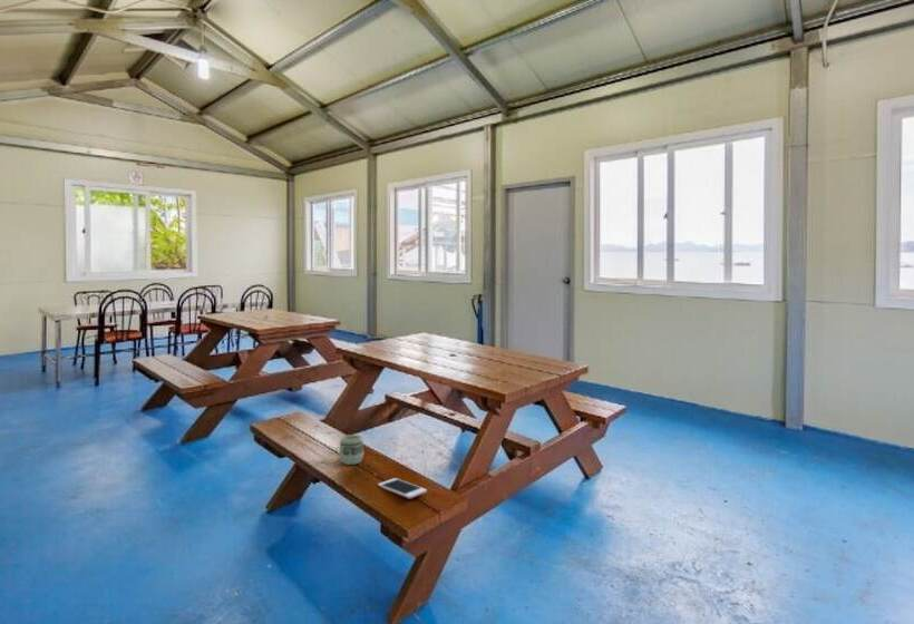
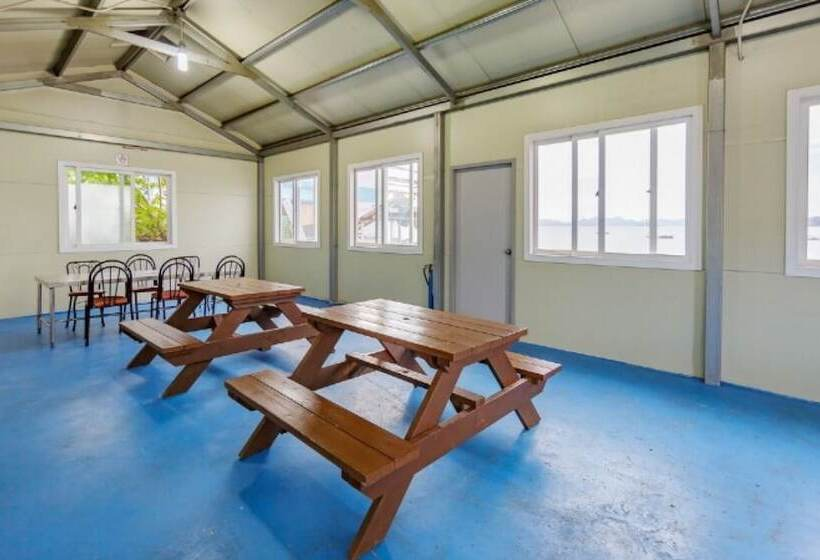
- cup (351, 449)
- cell phone (401, 487)
